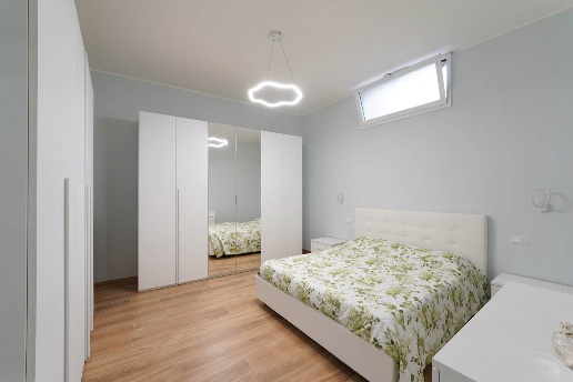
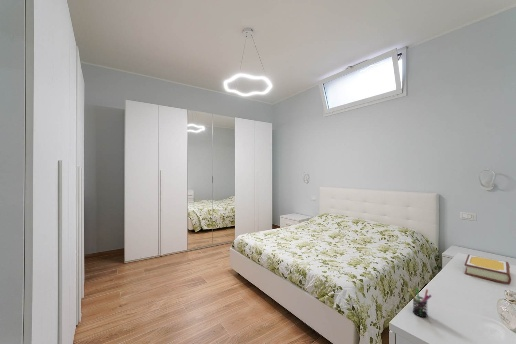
+ book (487, 268)
+ pen holder (420, 300)
